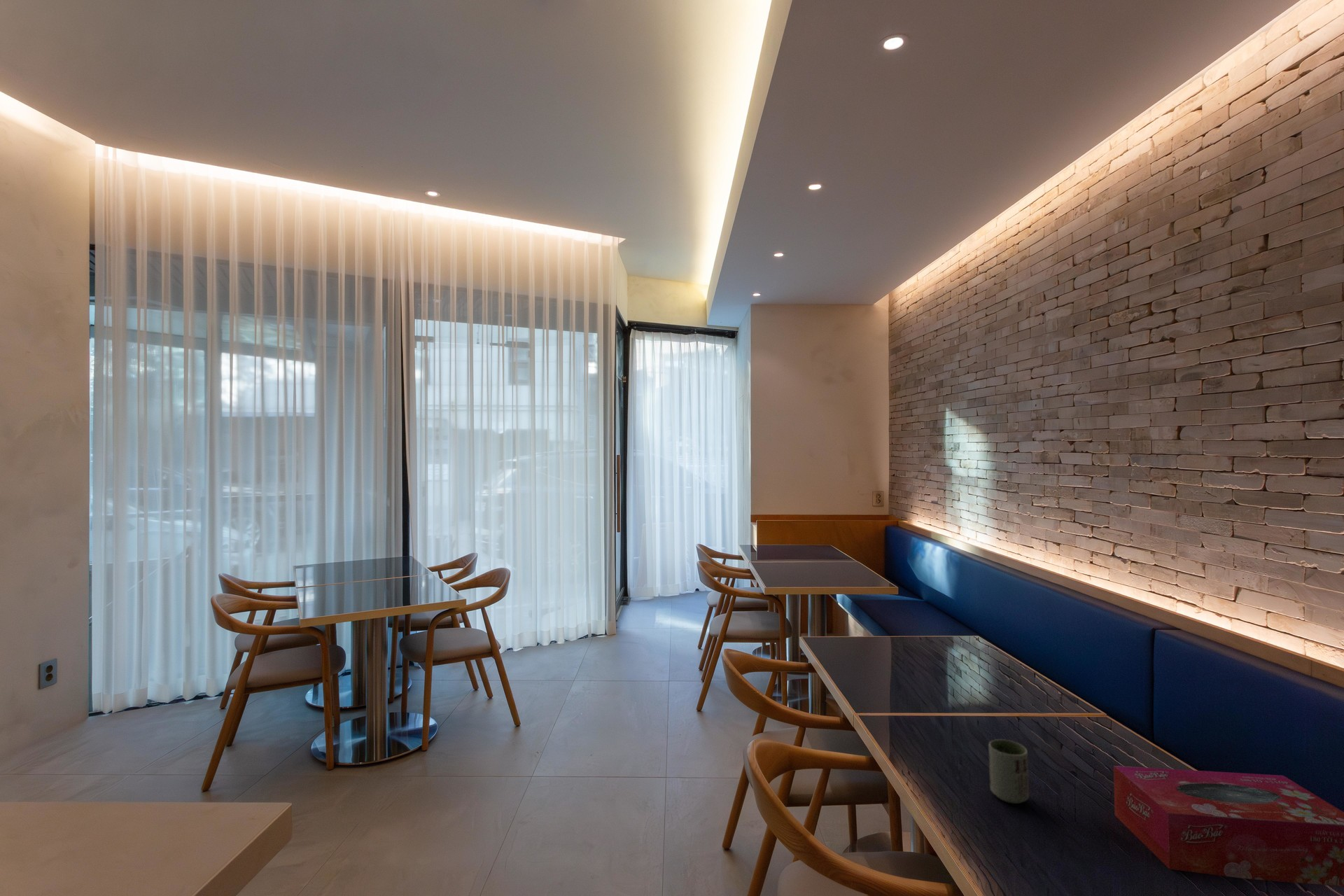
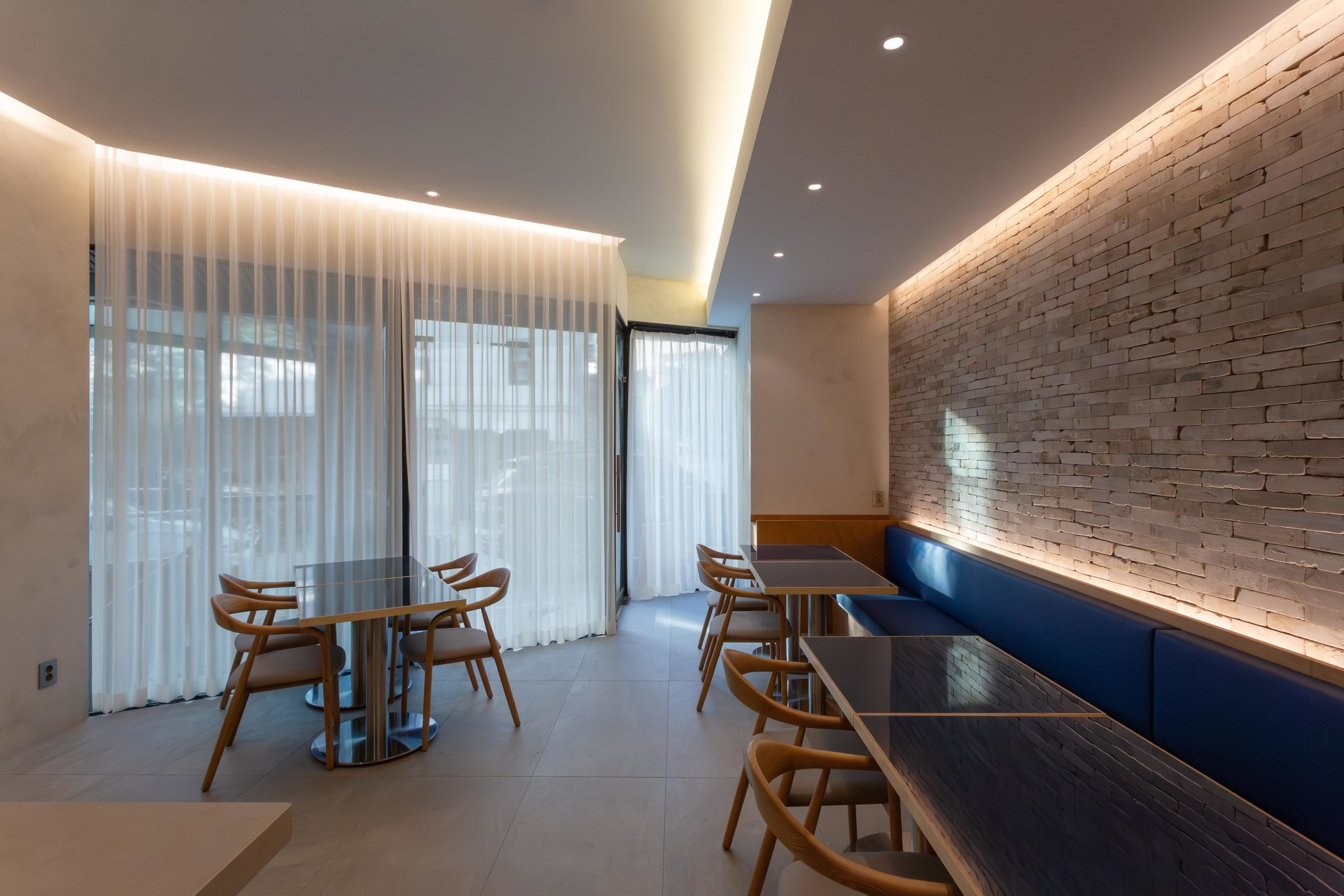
- tissue box (1229, 821)
- cup (1008, 771)
